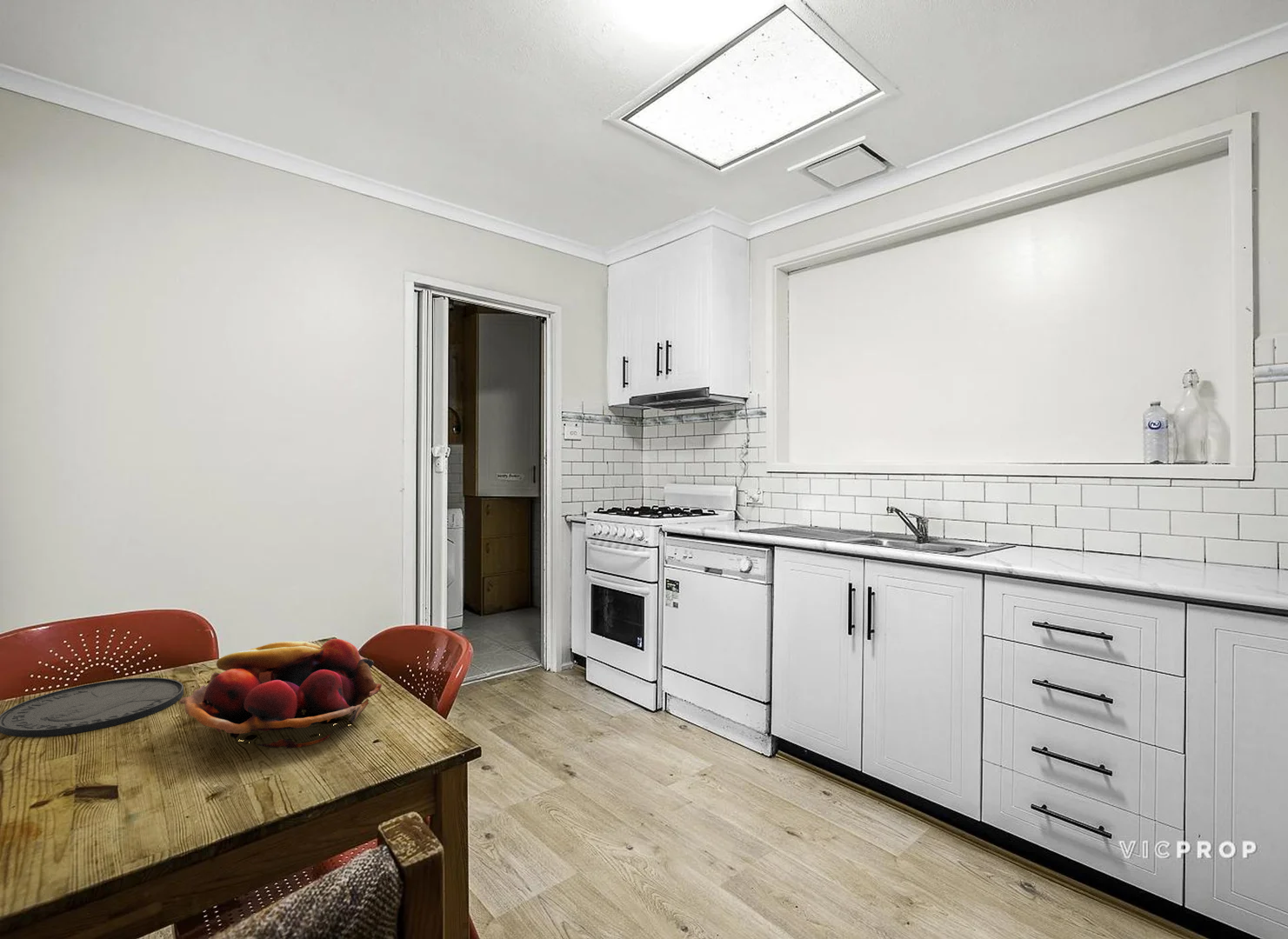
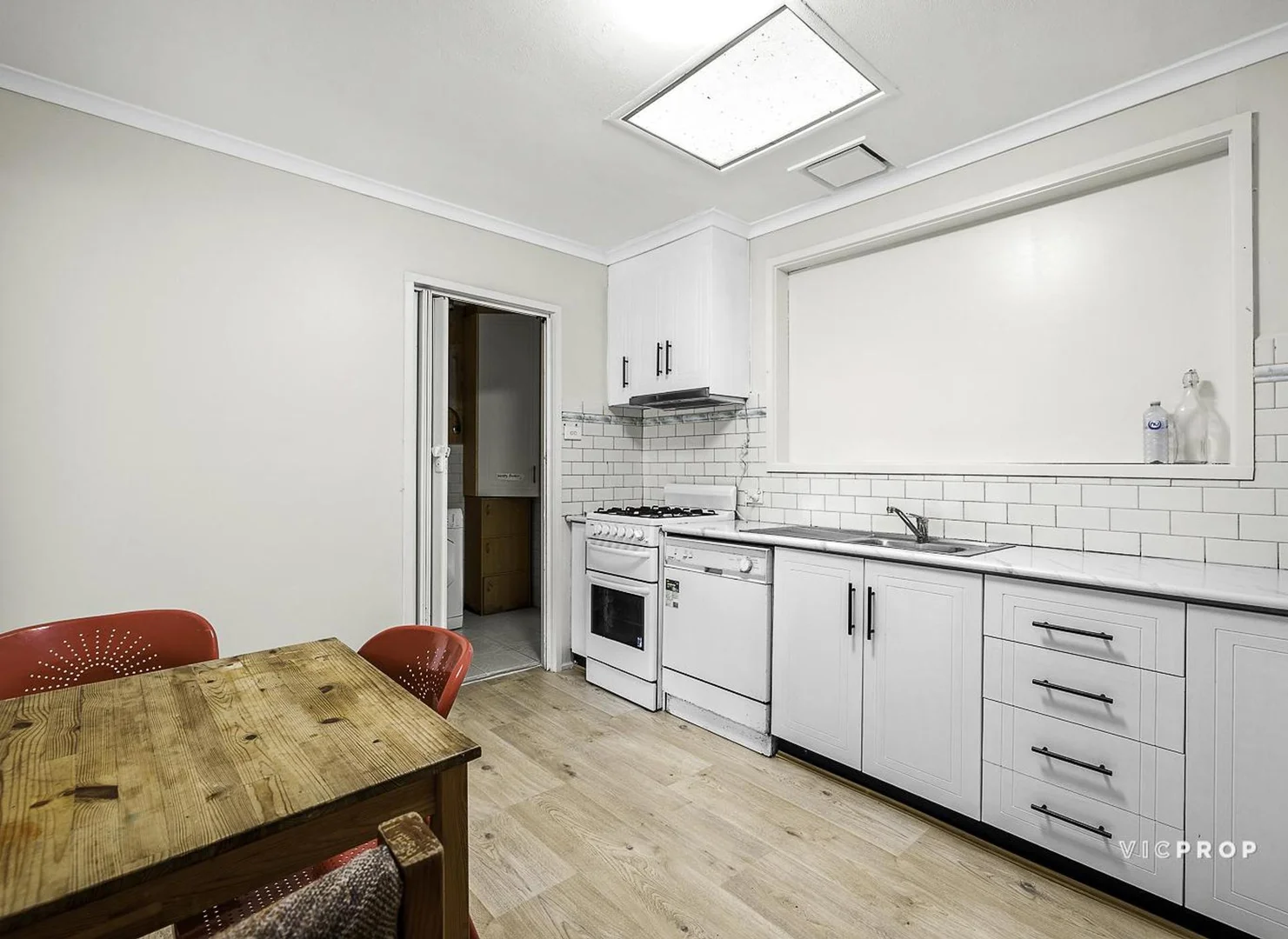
- plate (97, 703)
- fruit basket (289, 684)
